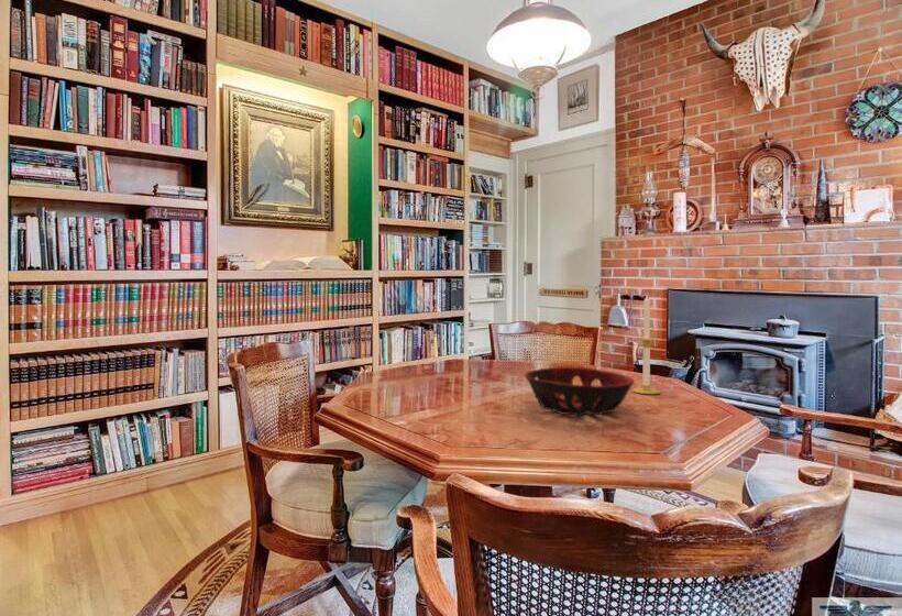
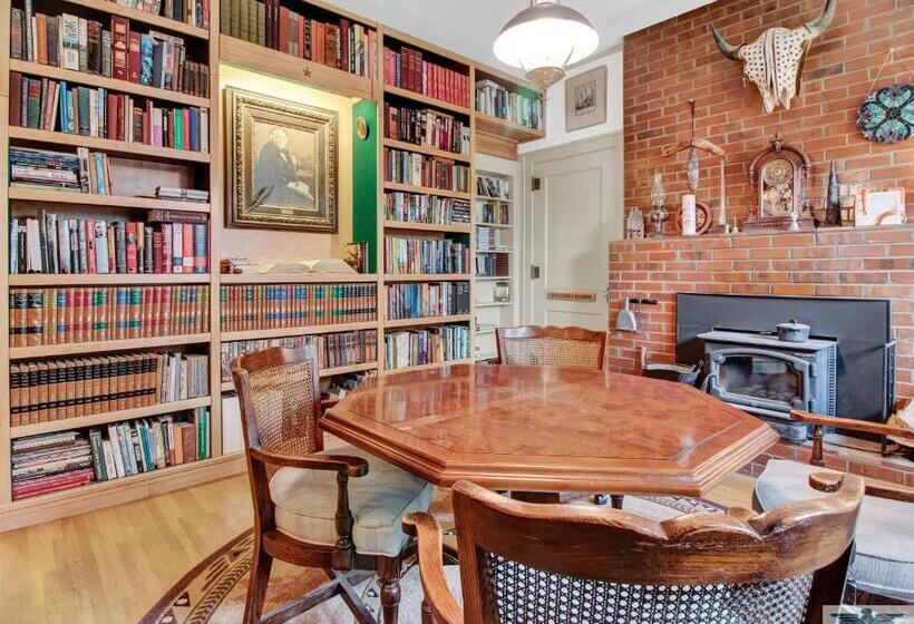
- decorative bowl (578, 392)
- candle (646, 342)
